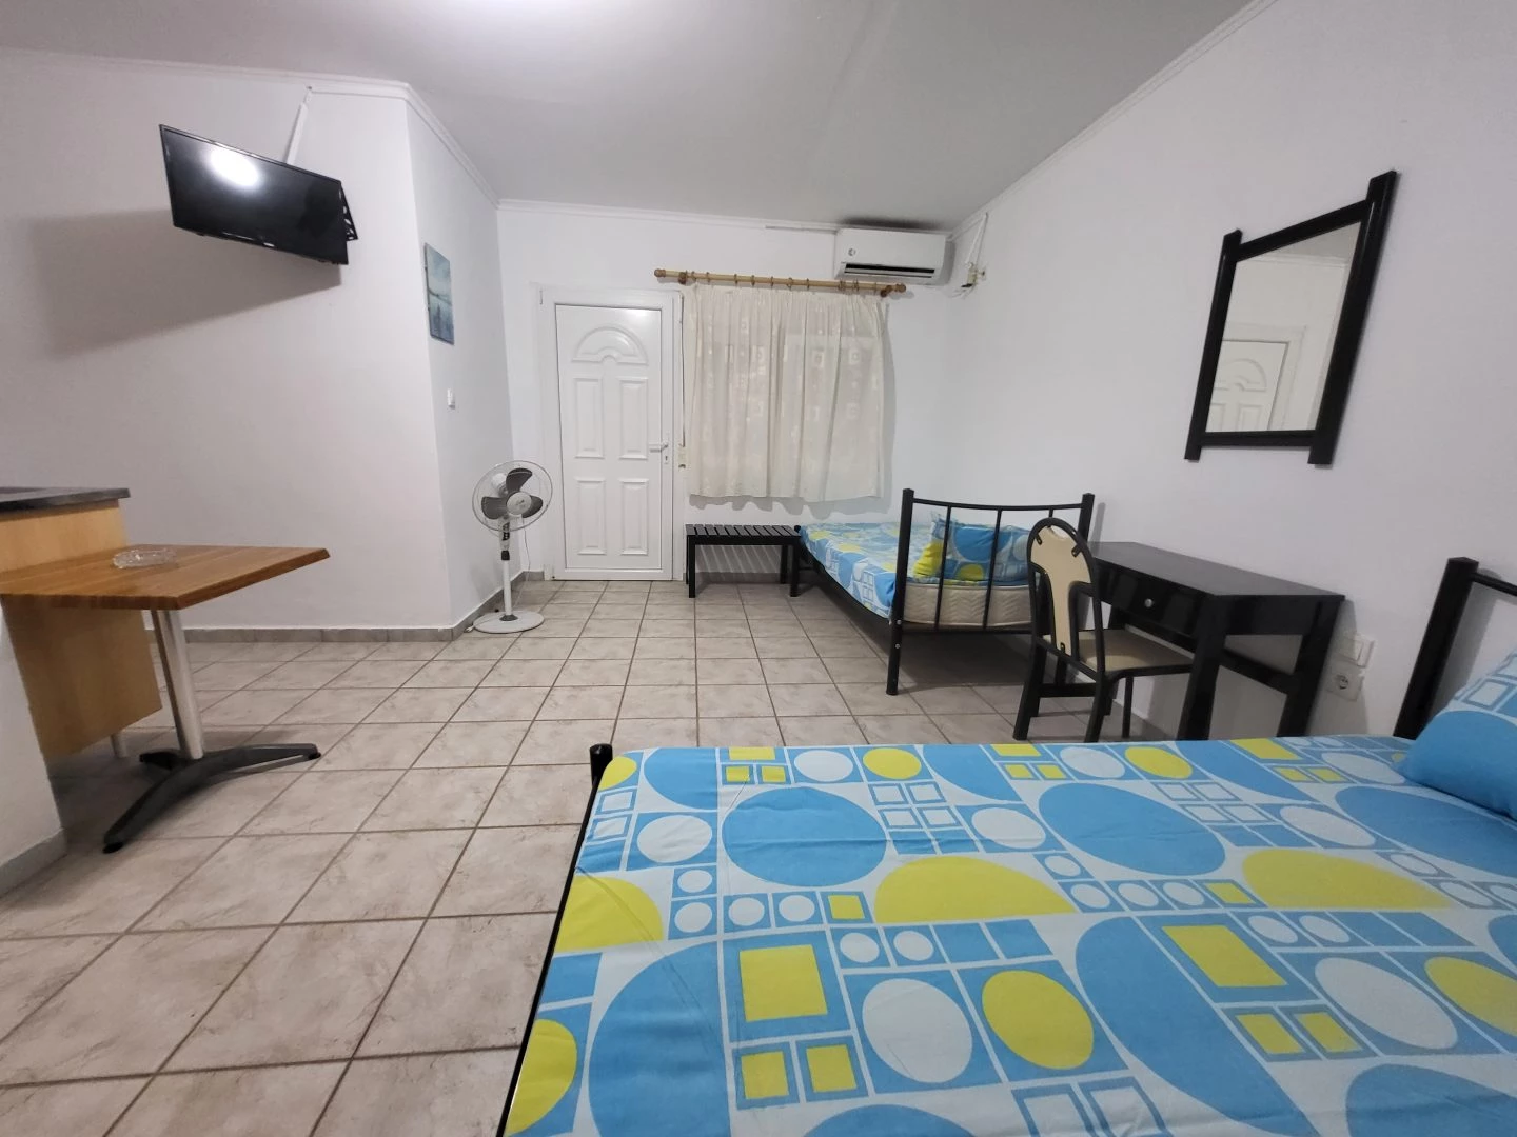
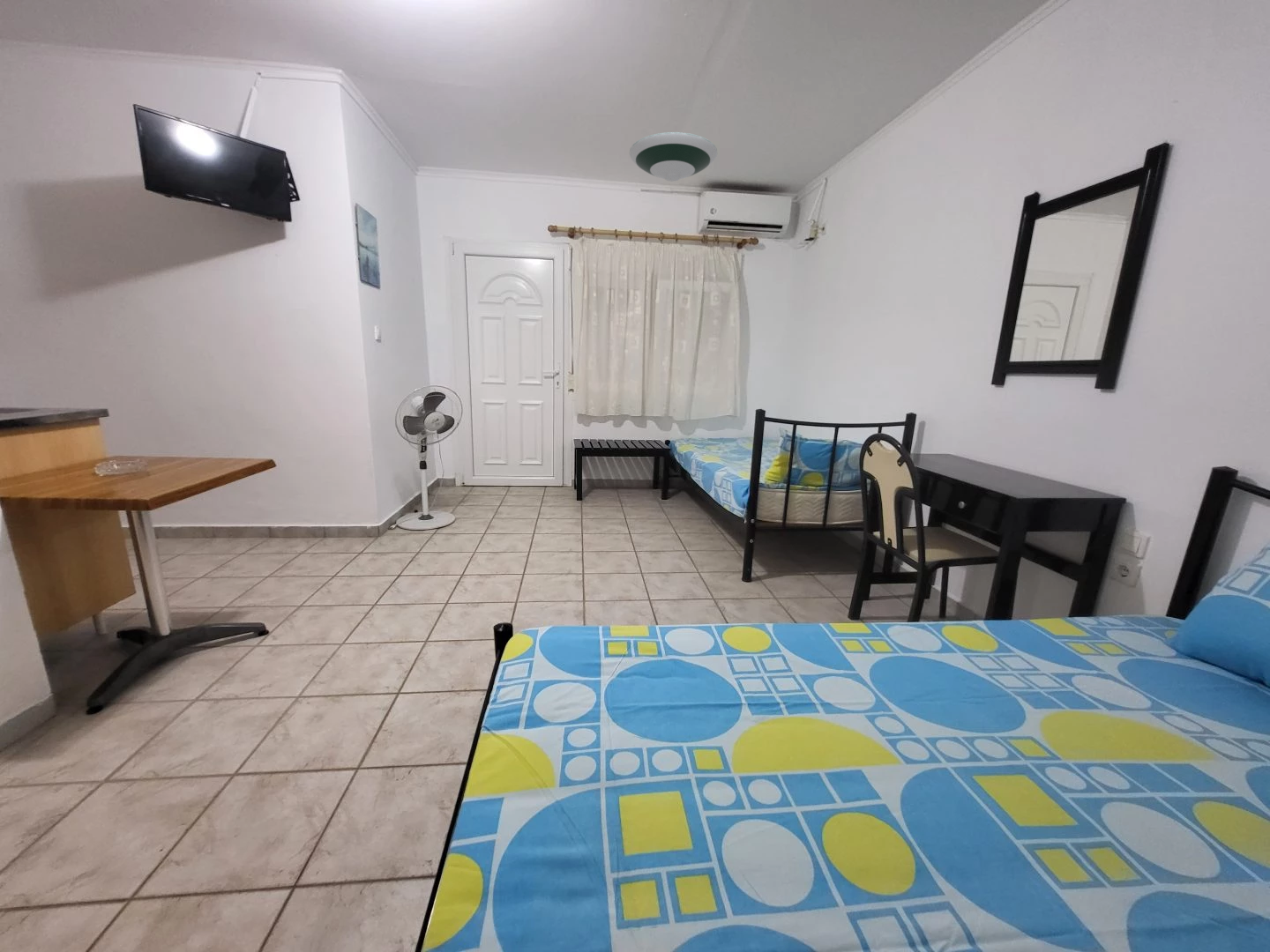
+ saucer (672, 166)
